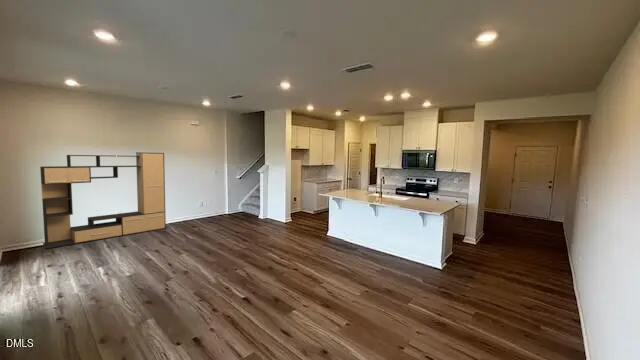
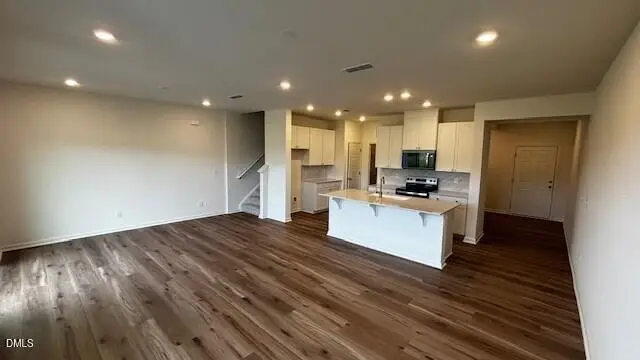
- media console (109, 177)
